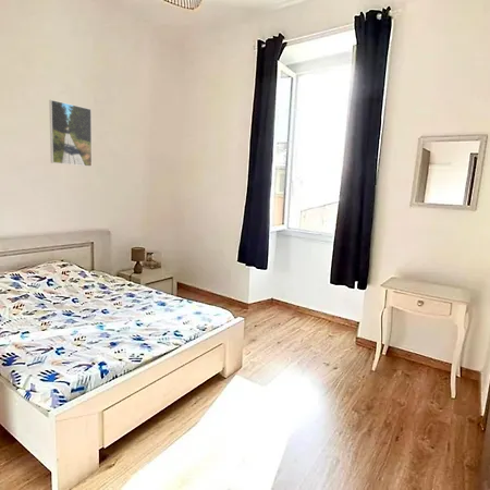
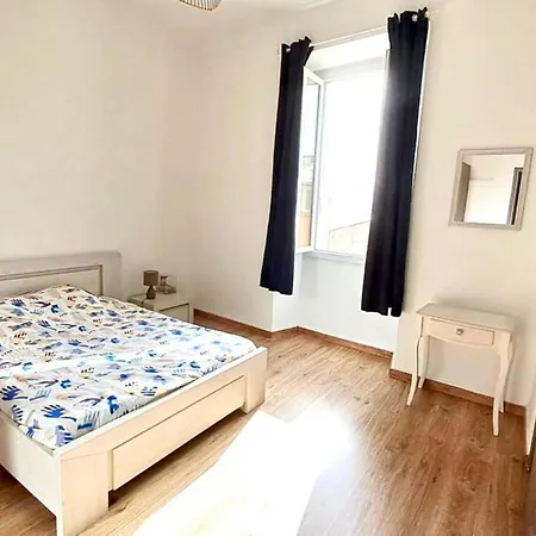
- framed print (71, 135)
